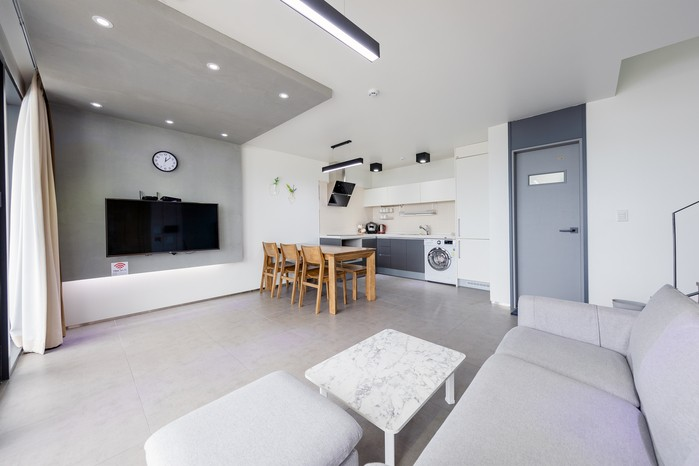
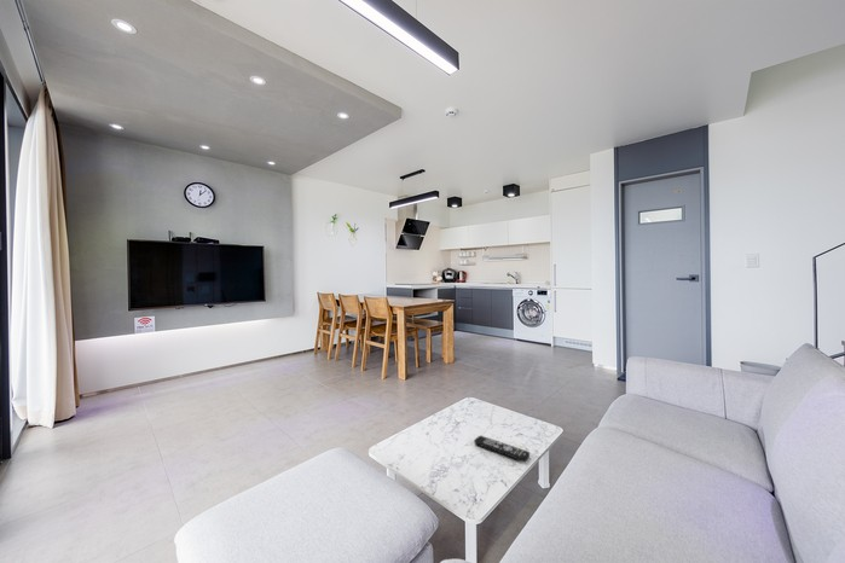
+ remote control (500, 448)
